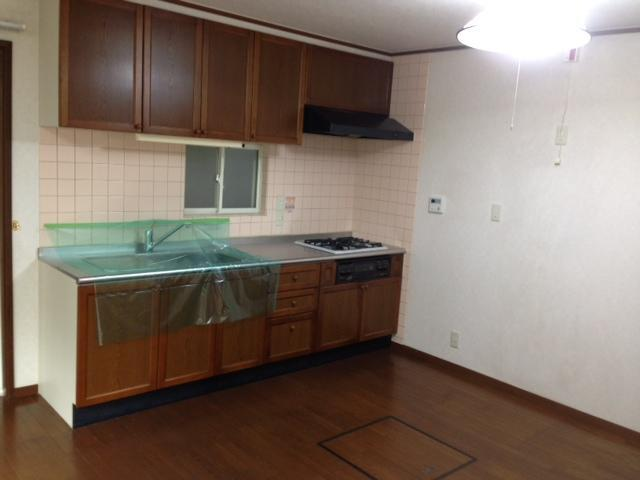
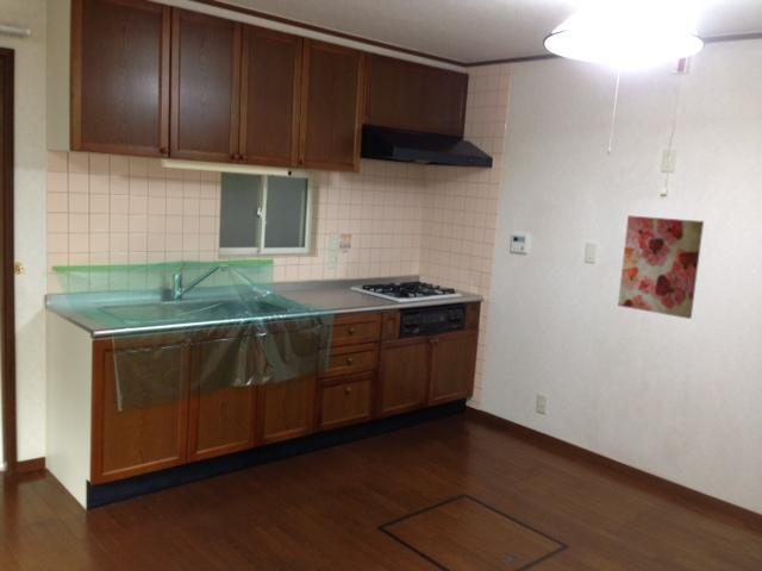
+ wall art (658, 265)
